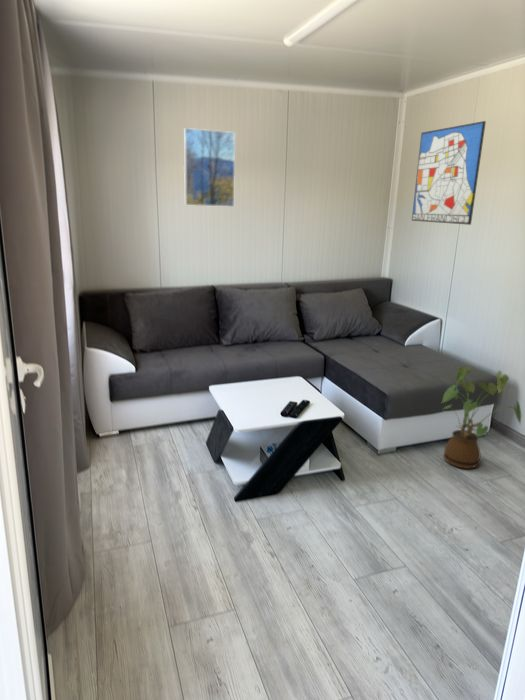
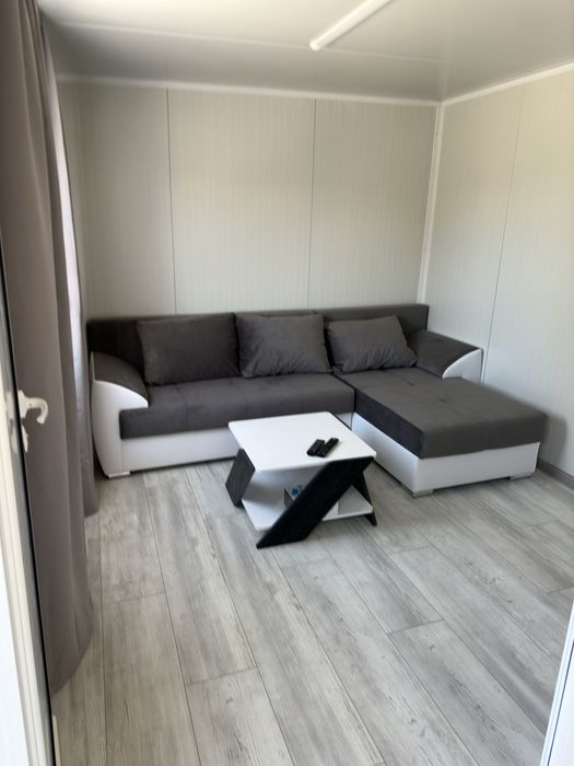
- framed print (209, 168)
- house plant (472, 420)
- wall art (444, 176)
